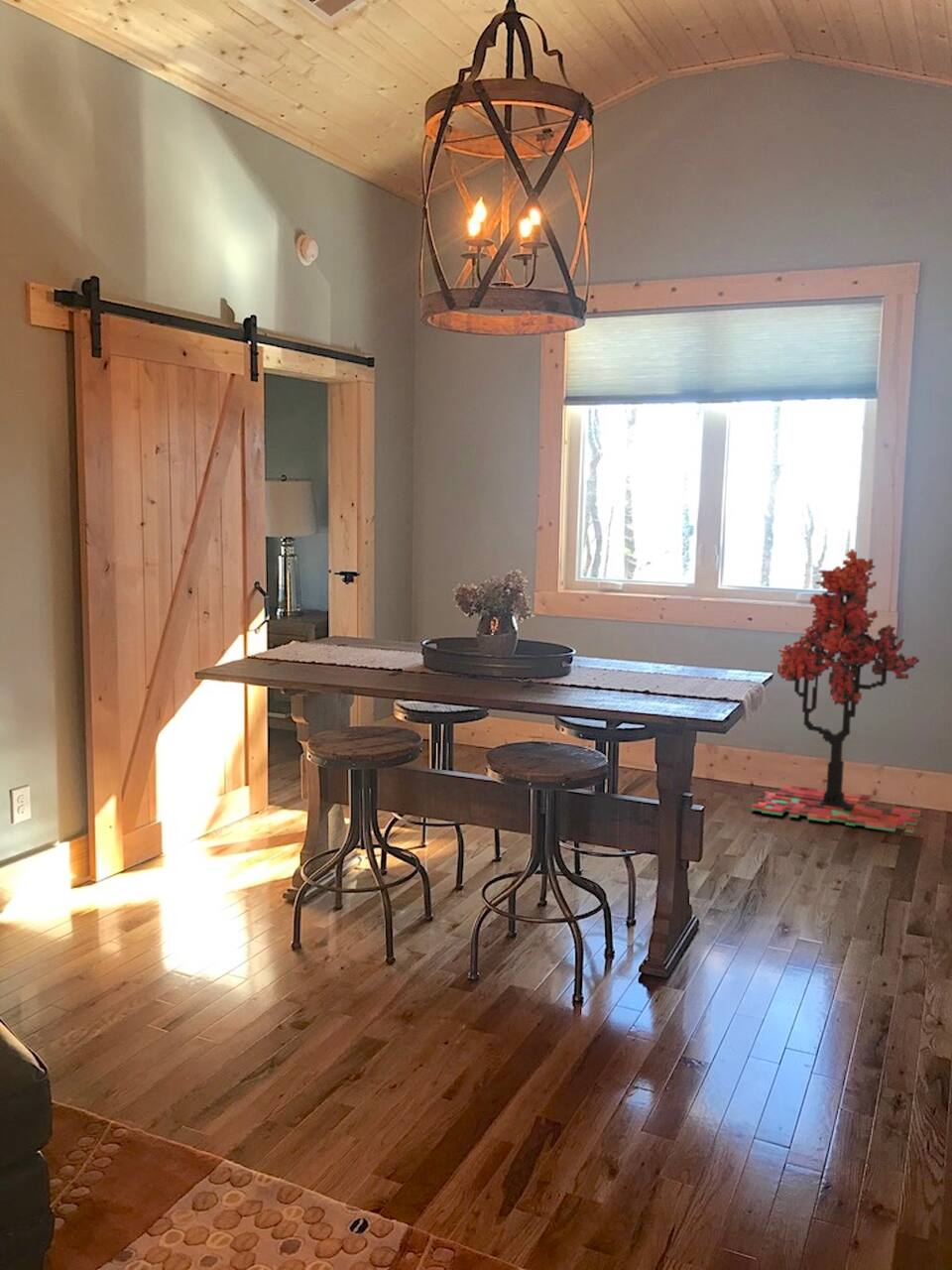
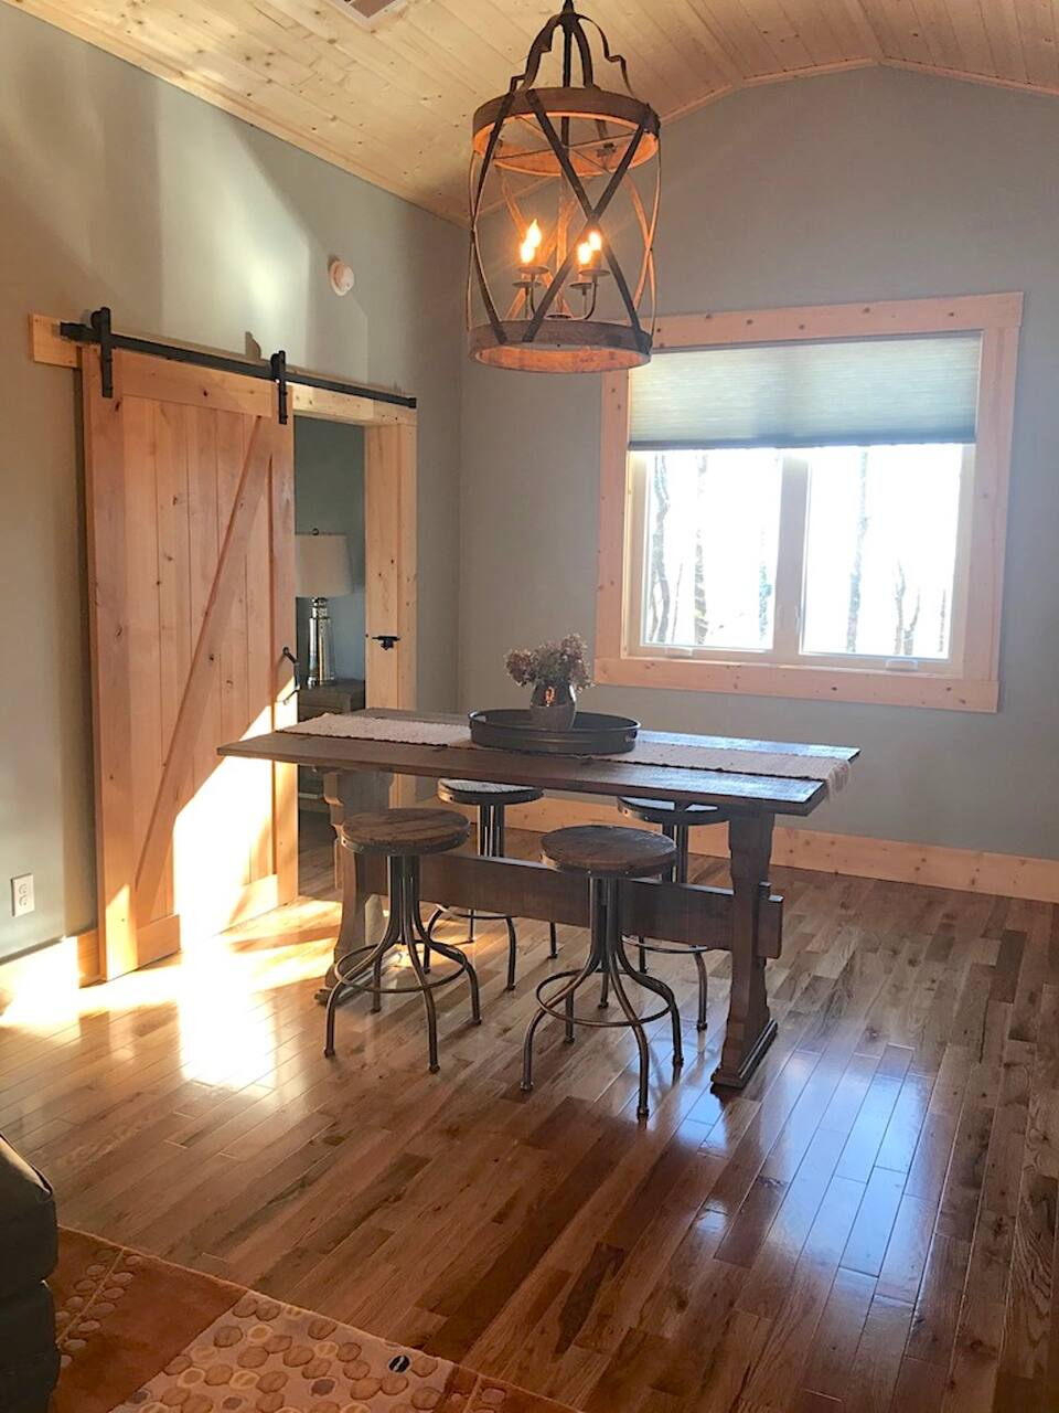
- tree (845, 681)
